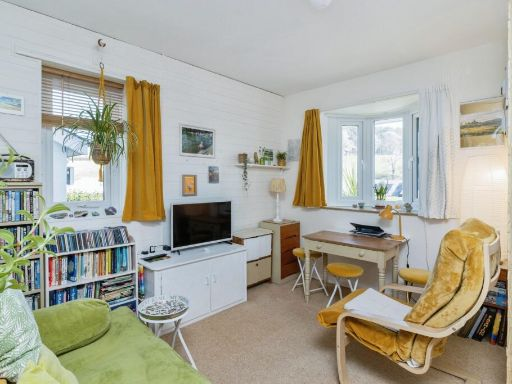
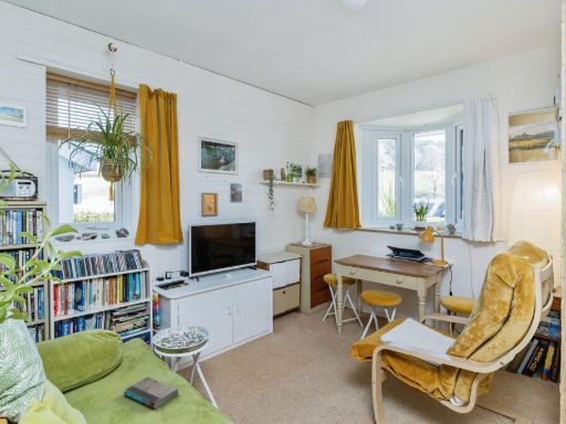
+ book (150, 391)
